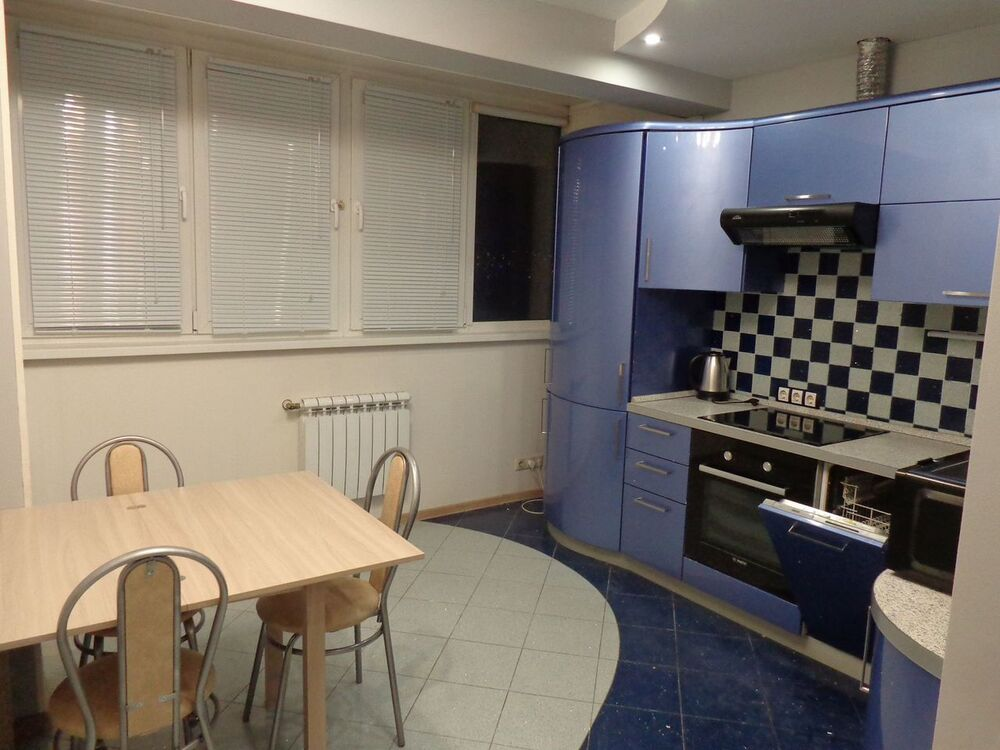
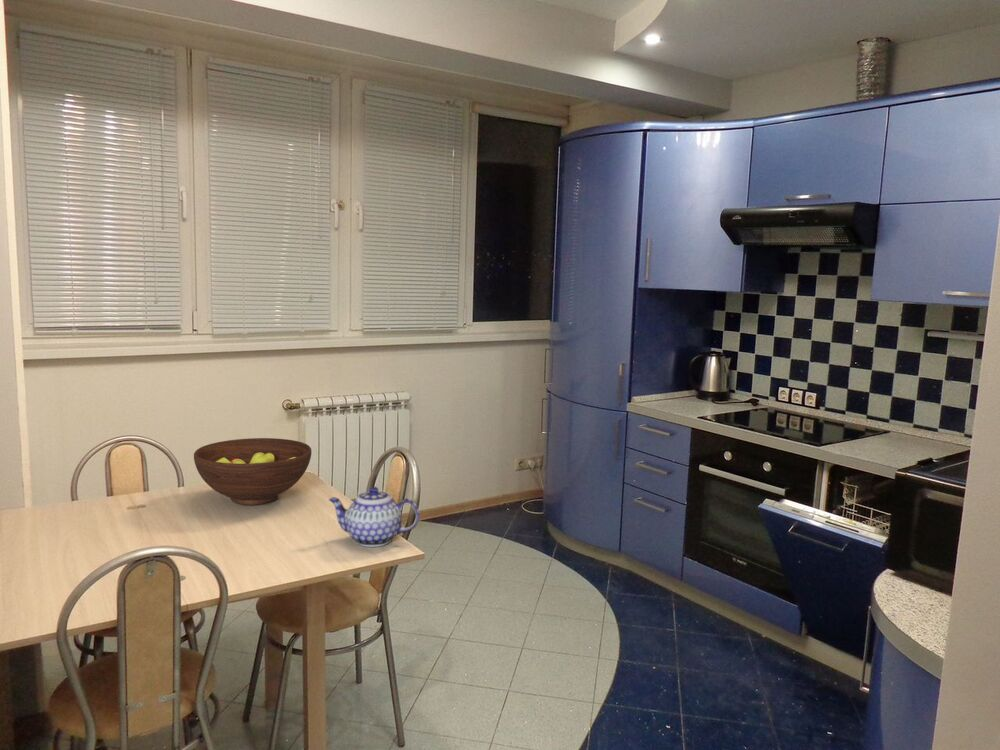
+ teapot (373, 513)
+ fruit bowl (254, 475)
